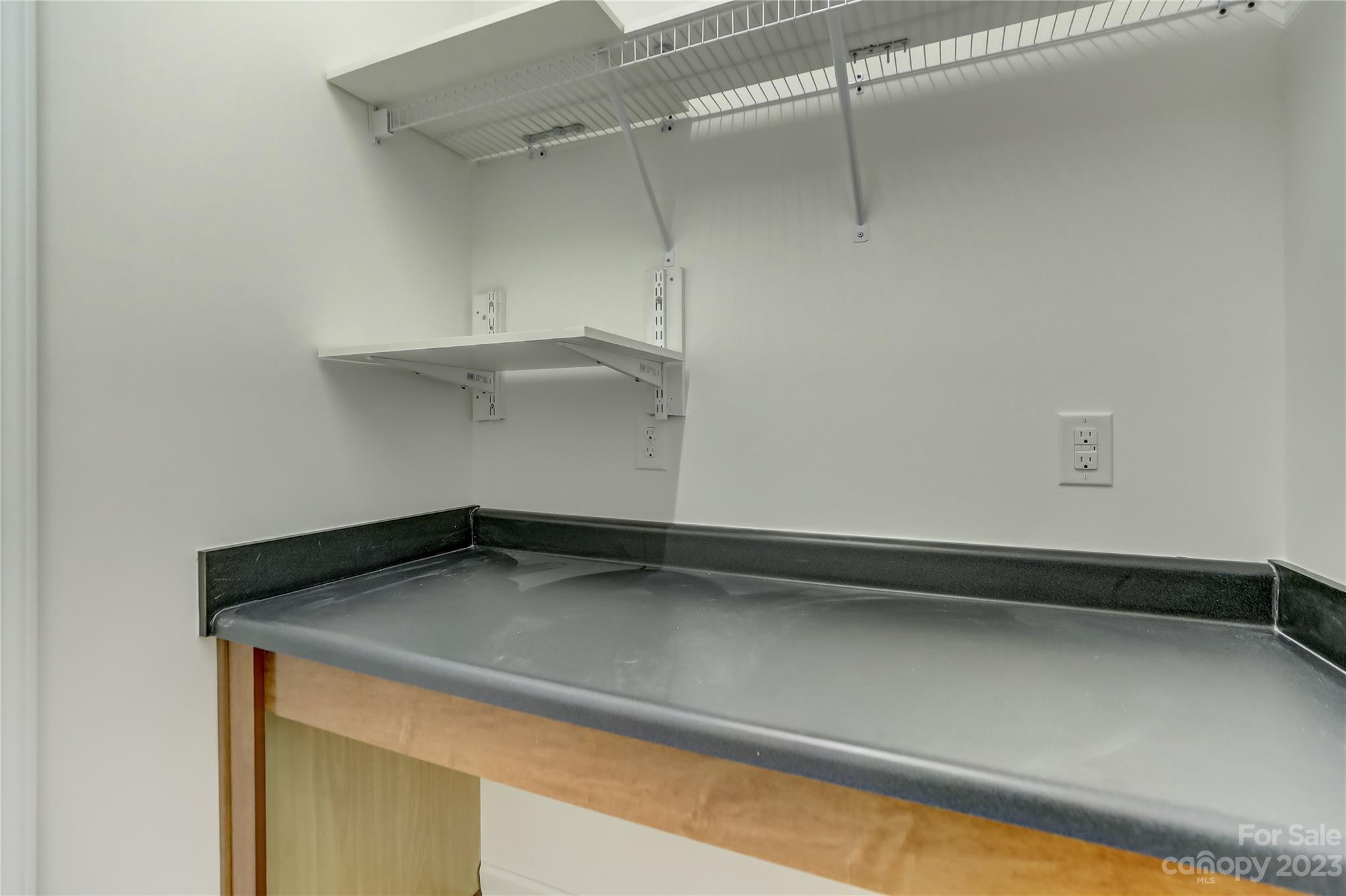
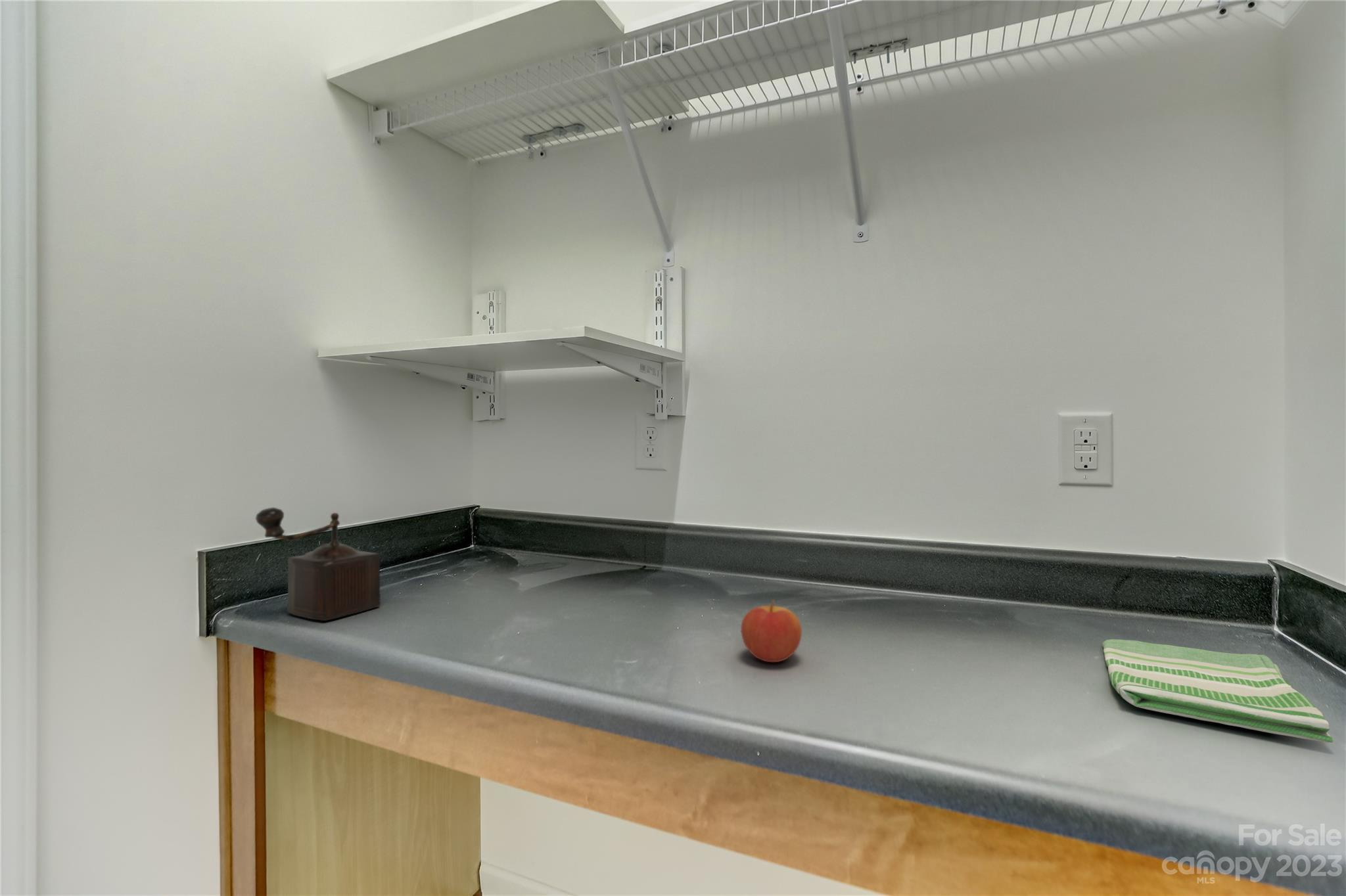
+ dish towel (1198, 677)
+ apple (771, 628)
+ pepper mill (319, 559)
